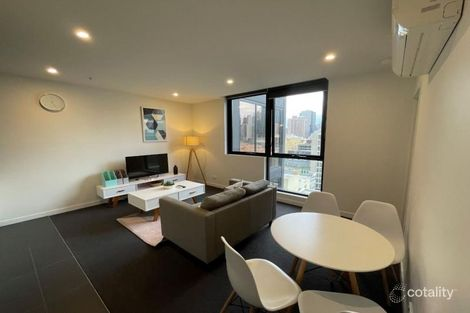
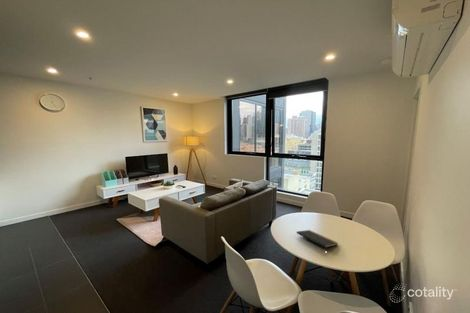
+ notepad (316, 237)
